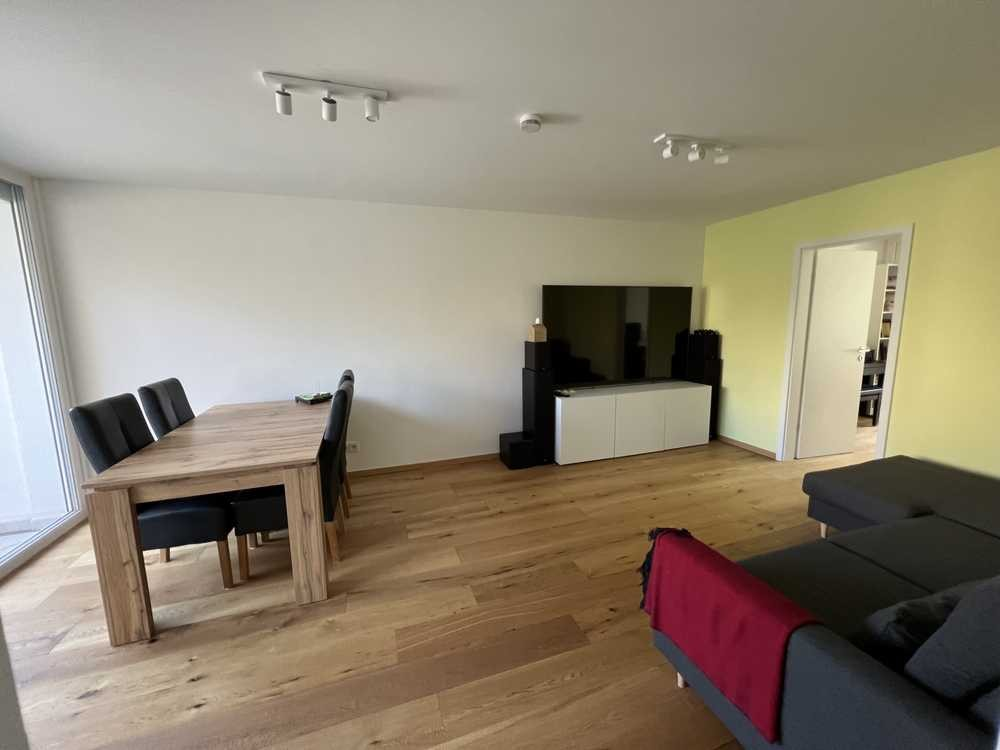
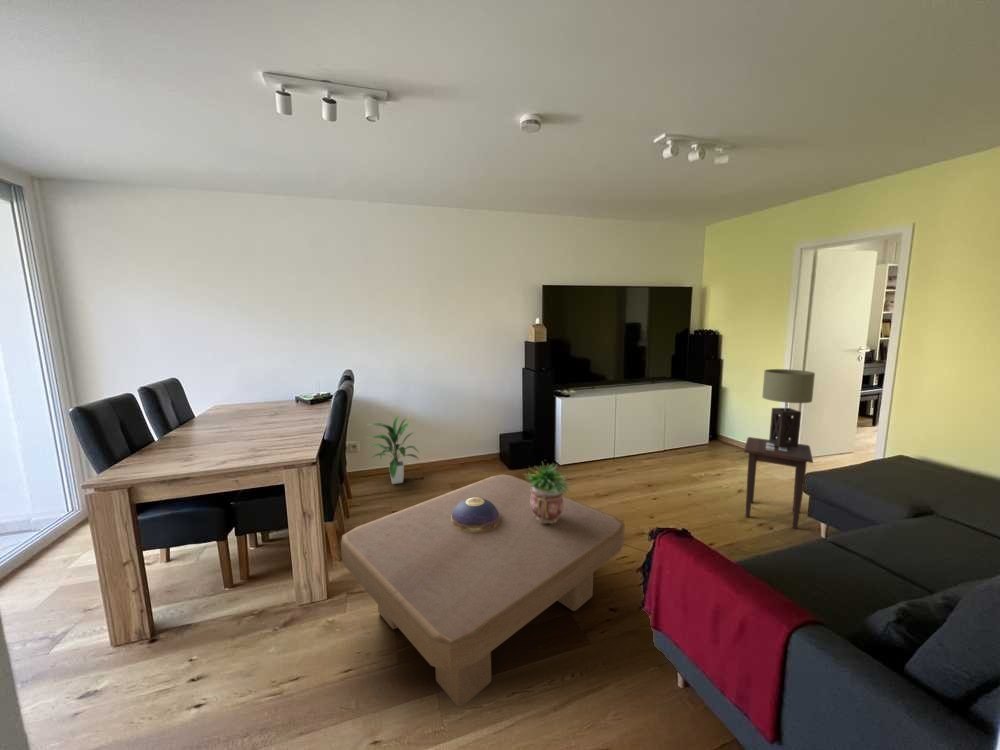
+ decorative bowl (475, 509)
+ potted plant (547, 489)
+ side table (779, 464)
+ indoor plant (394, 449)
+ table lamp (785, 410)
+ coffee table (486, 567)
